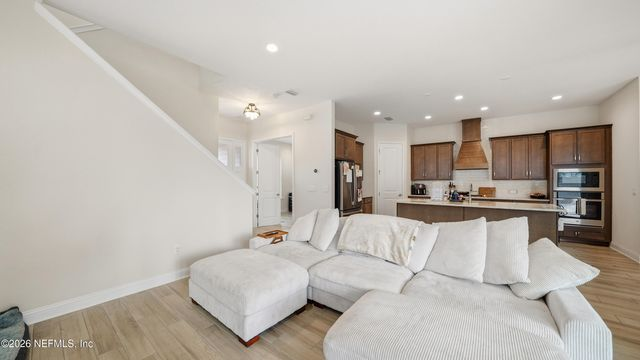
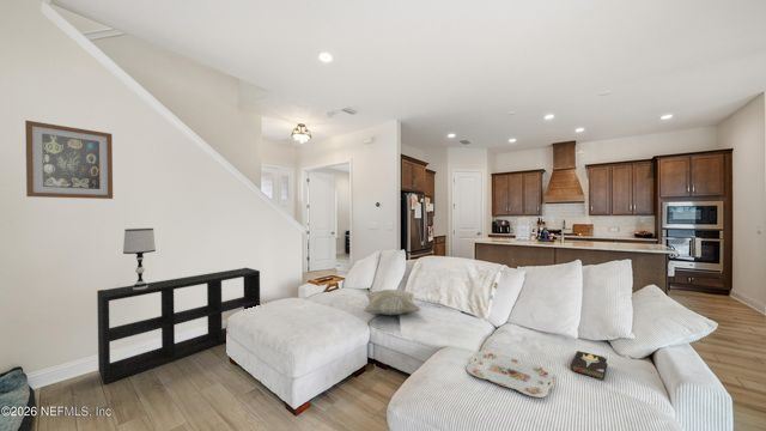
+ serving tray (509, 371)
+ decorative pillow (390, 301)
+ table lamp (139, 257)
+ bookshelf (190, 314)
+ wall art (72, 162)
+ hardback book (589, 363)
